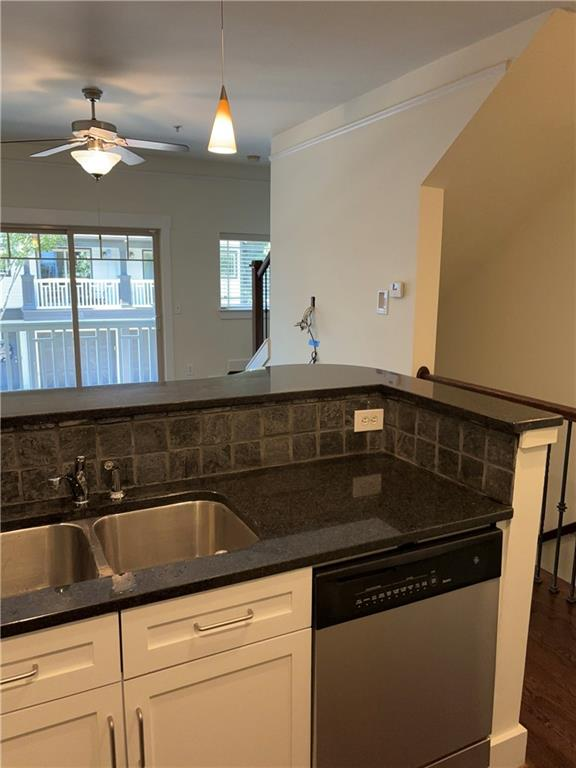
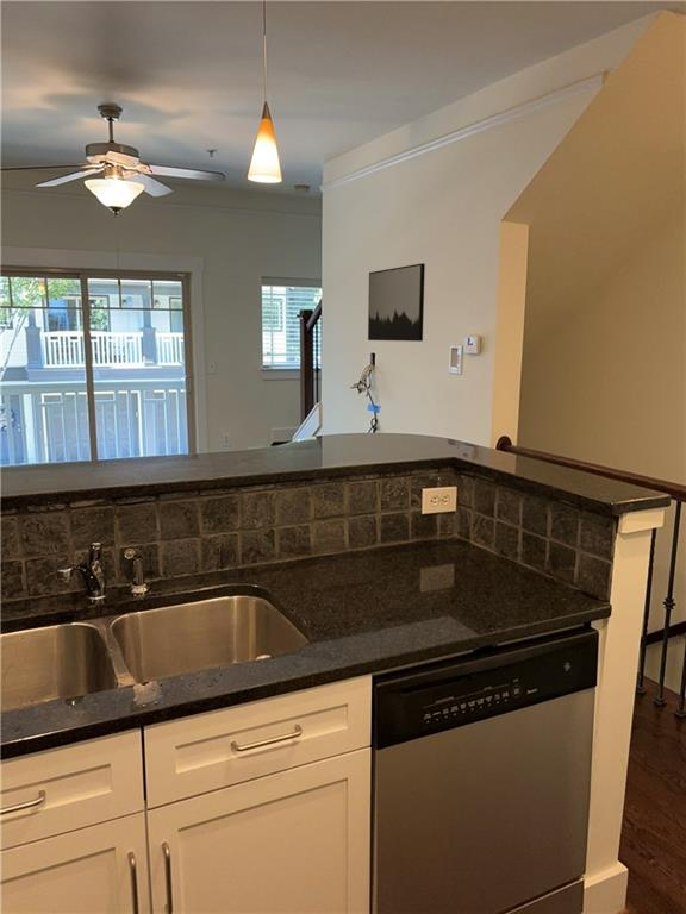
+ wall art (394, 305)
